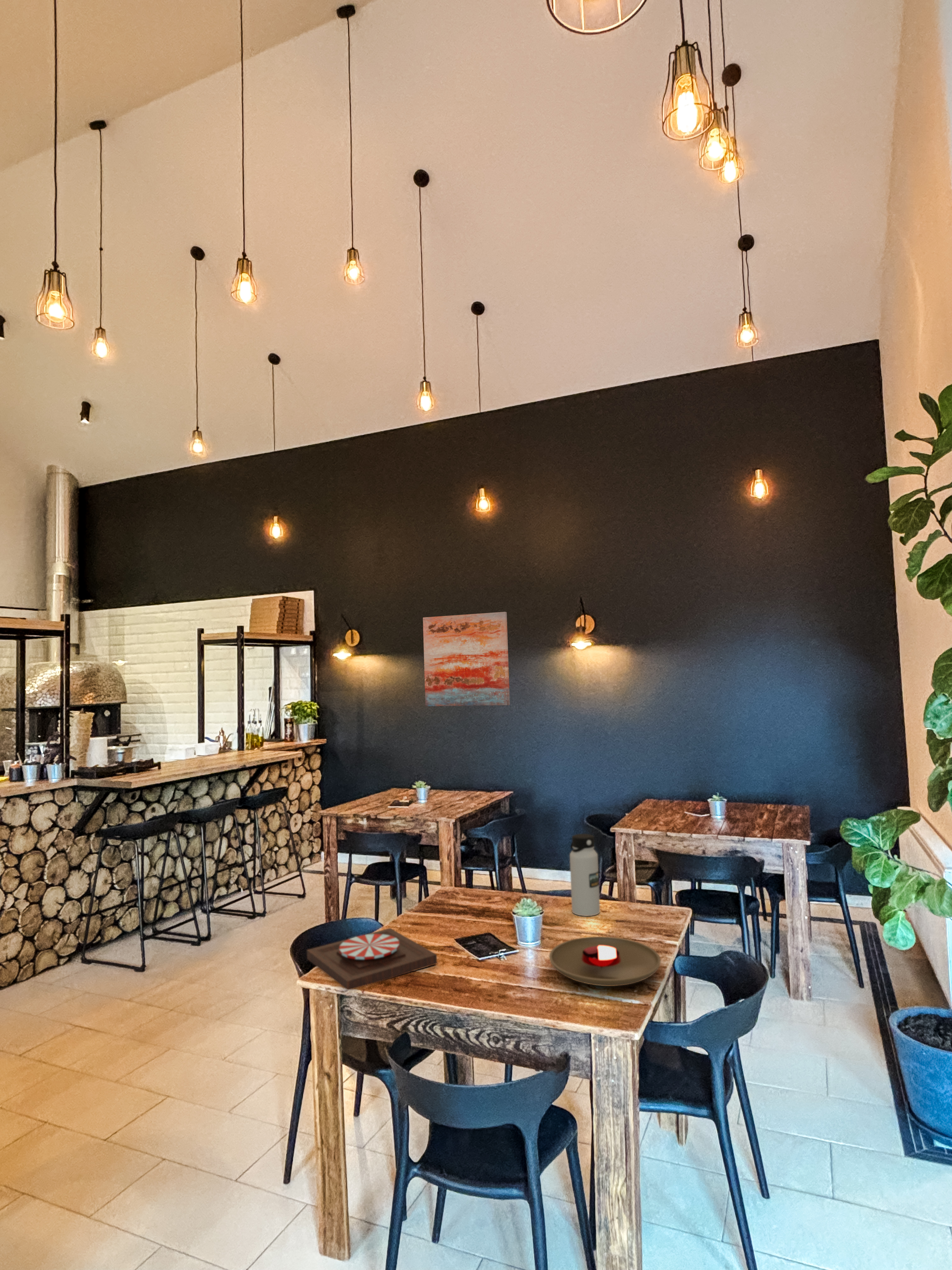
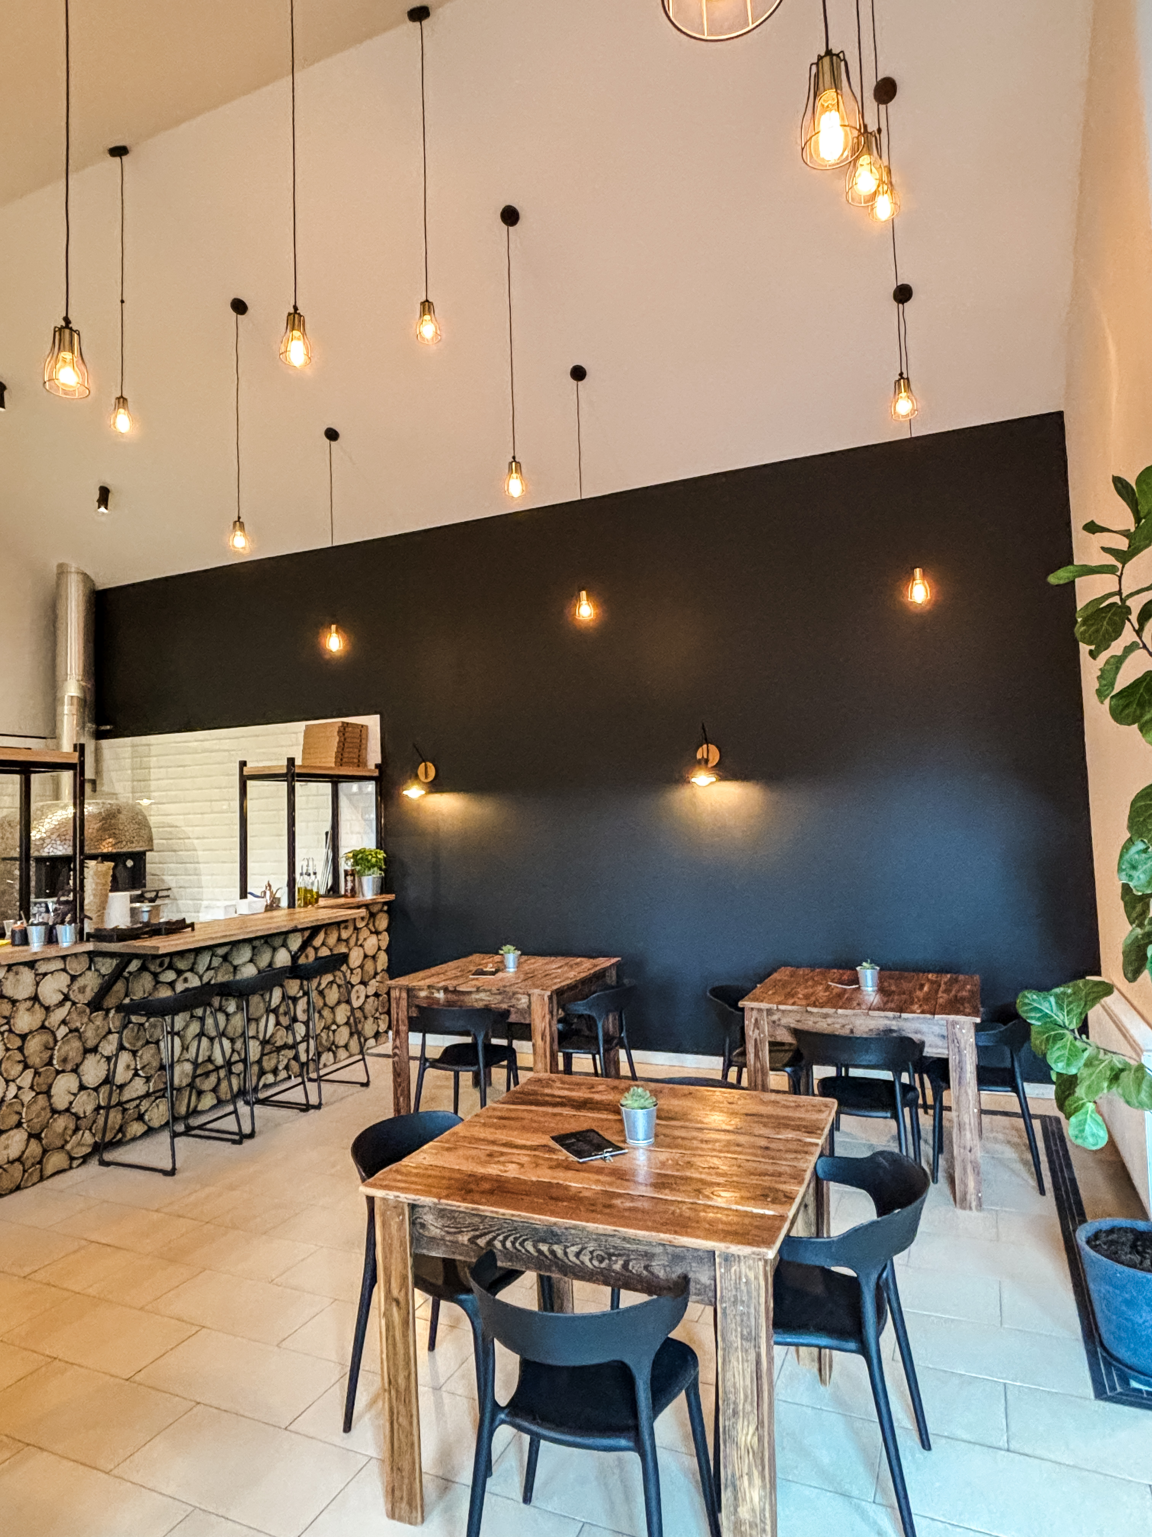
- plate (371, 953)
- plate (604, 963)
- water bottle (584, 873)
- wall art (465, 660)
